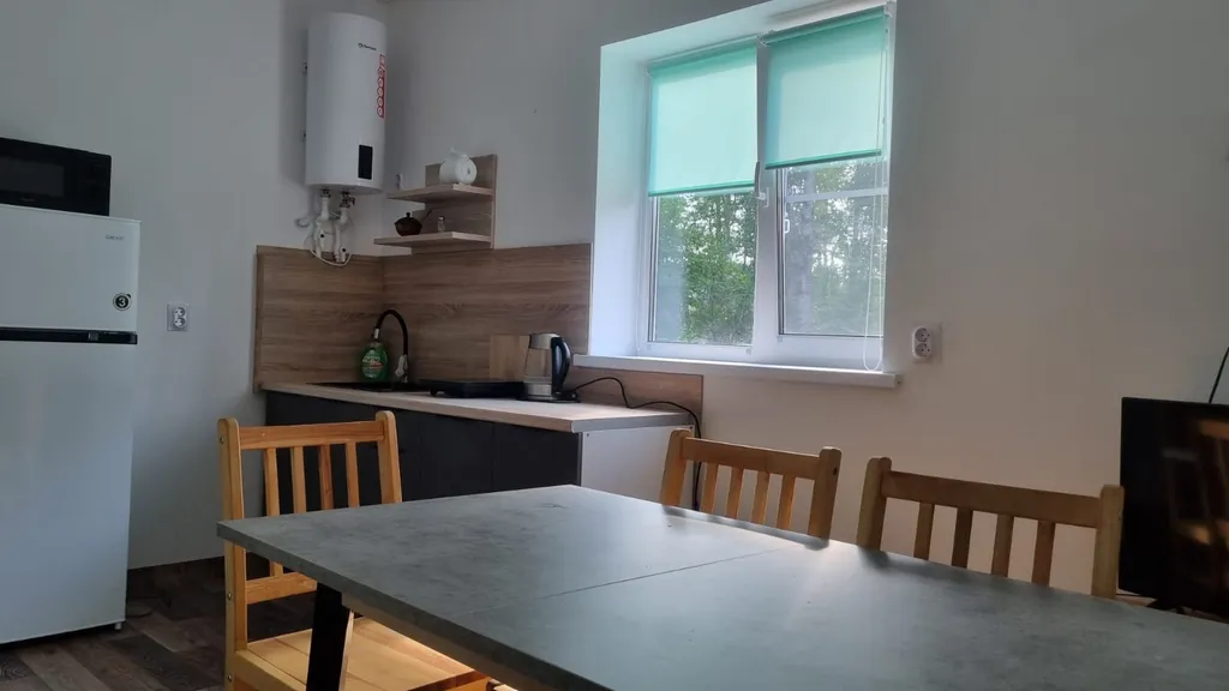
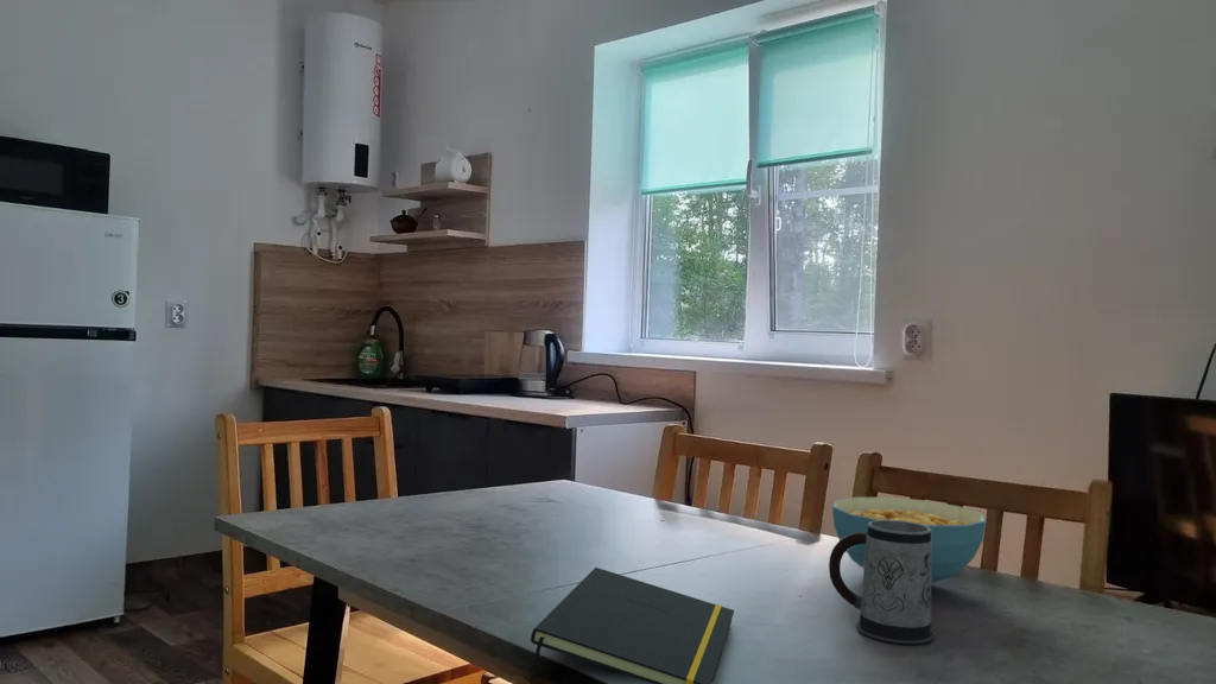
+ mug (880, 575)
+ cereal bowl (910, 521)
+ notepad (642, 625)
